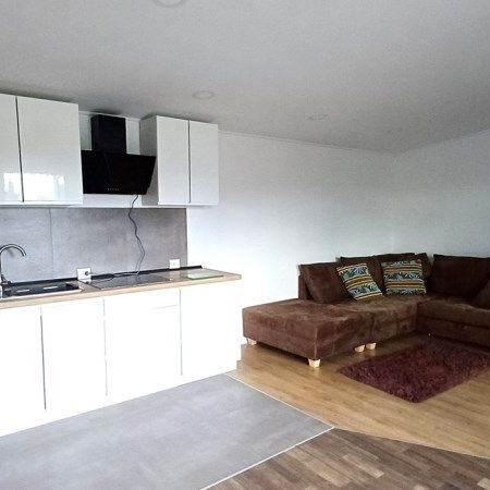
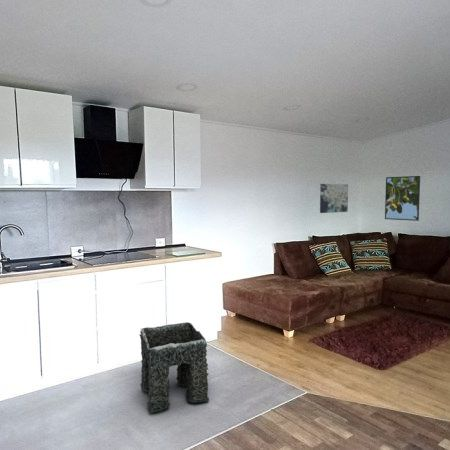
+ stone arch (173, 363)
+ wall art (334, 198)
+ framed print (401, 198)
